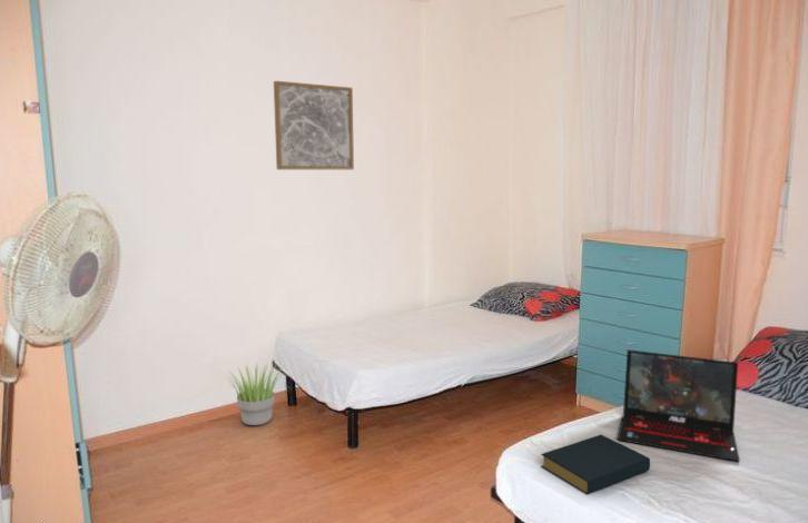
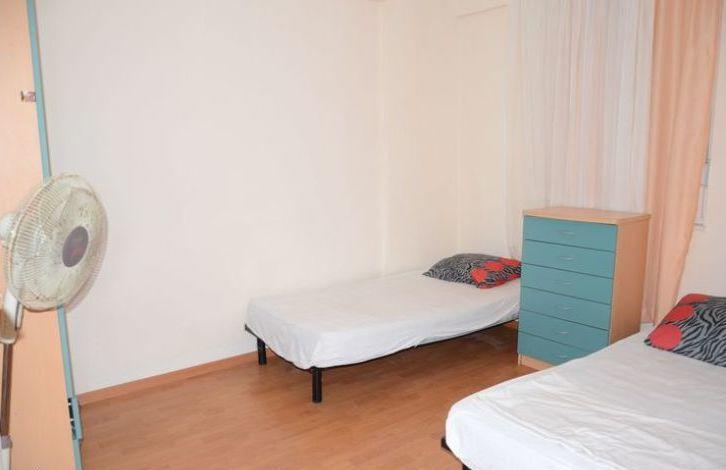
- wall art (315, 127)
- potted plant (255, 396)
- hardback book (594, 462)
- laptop (678, 402)
